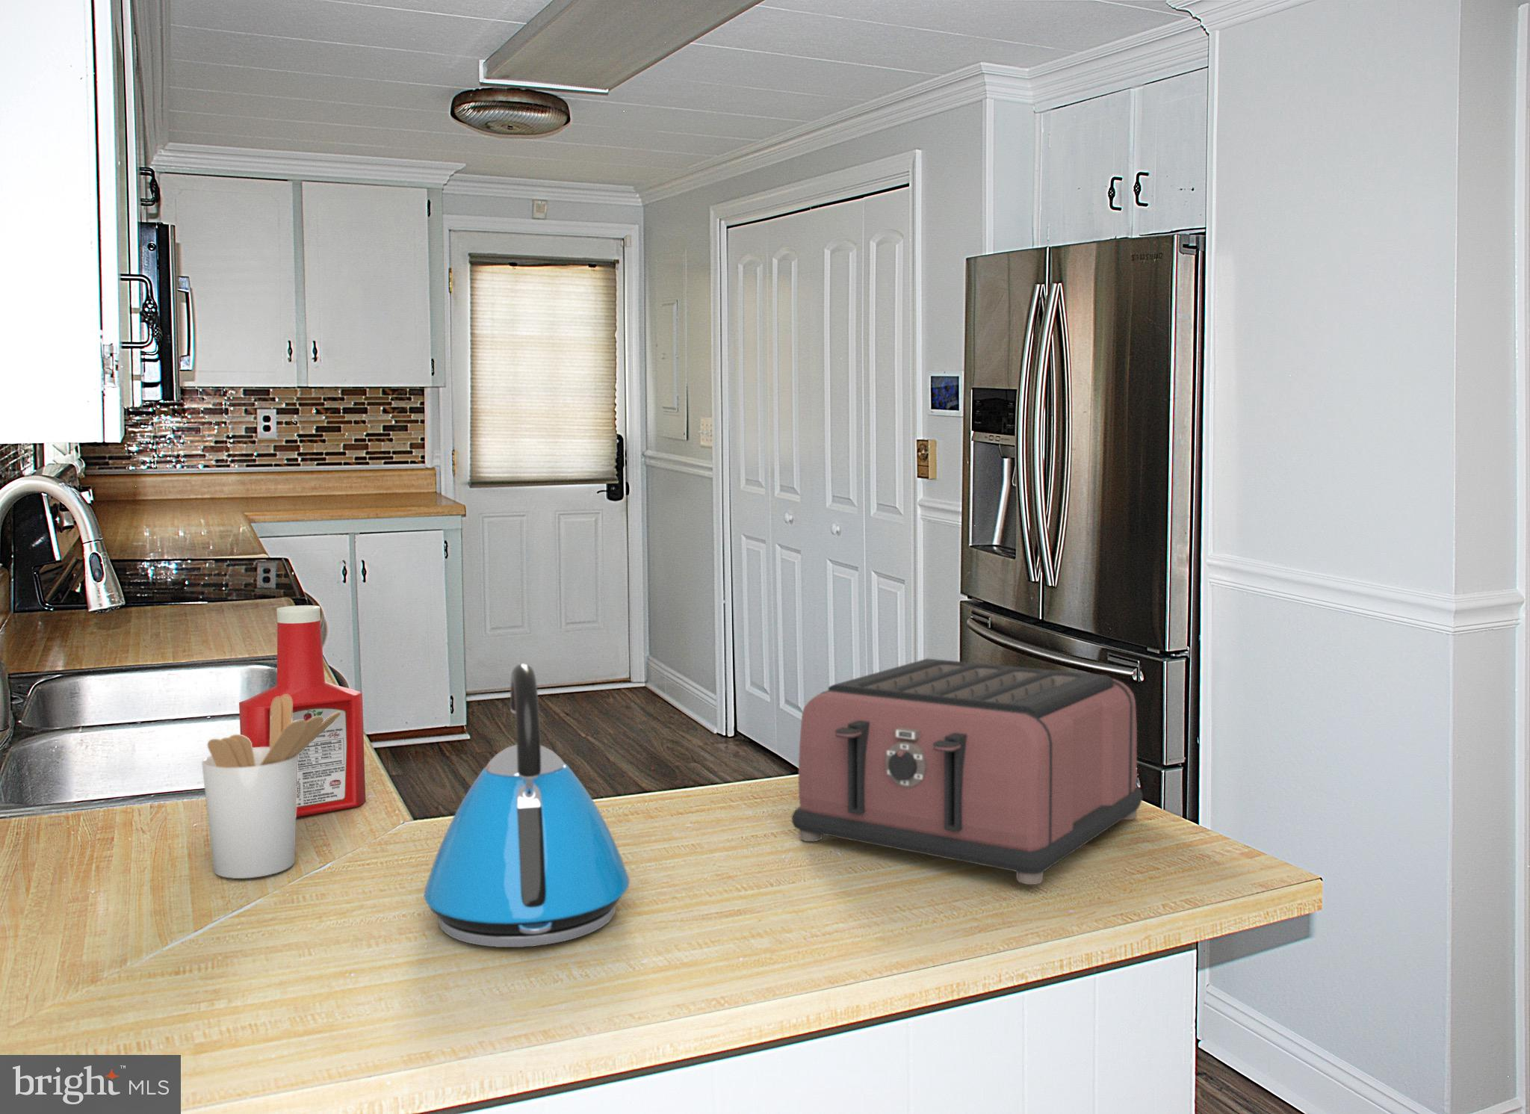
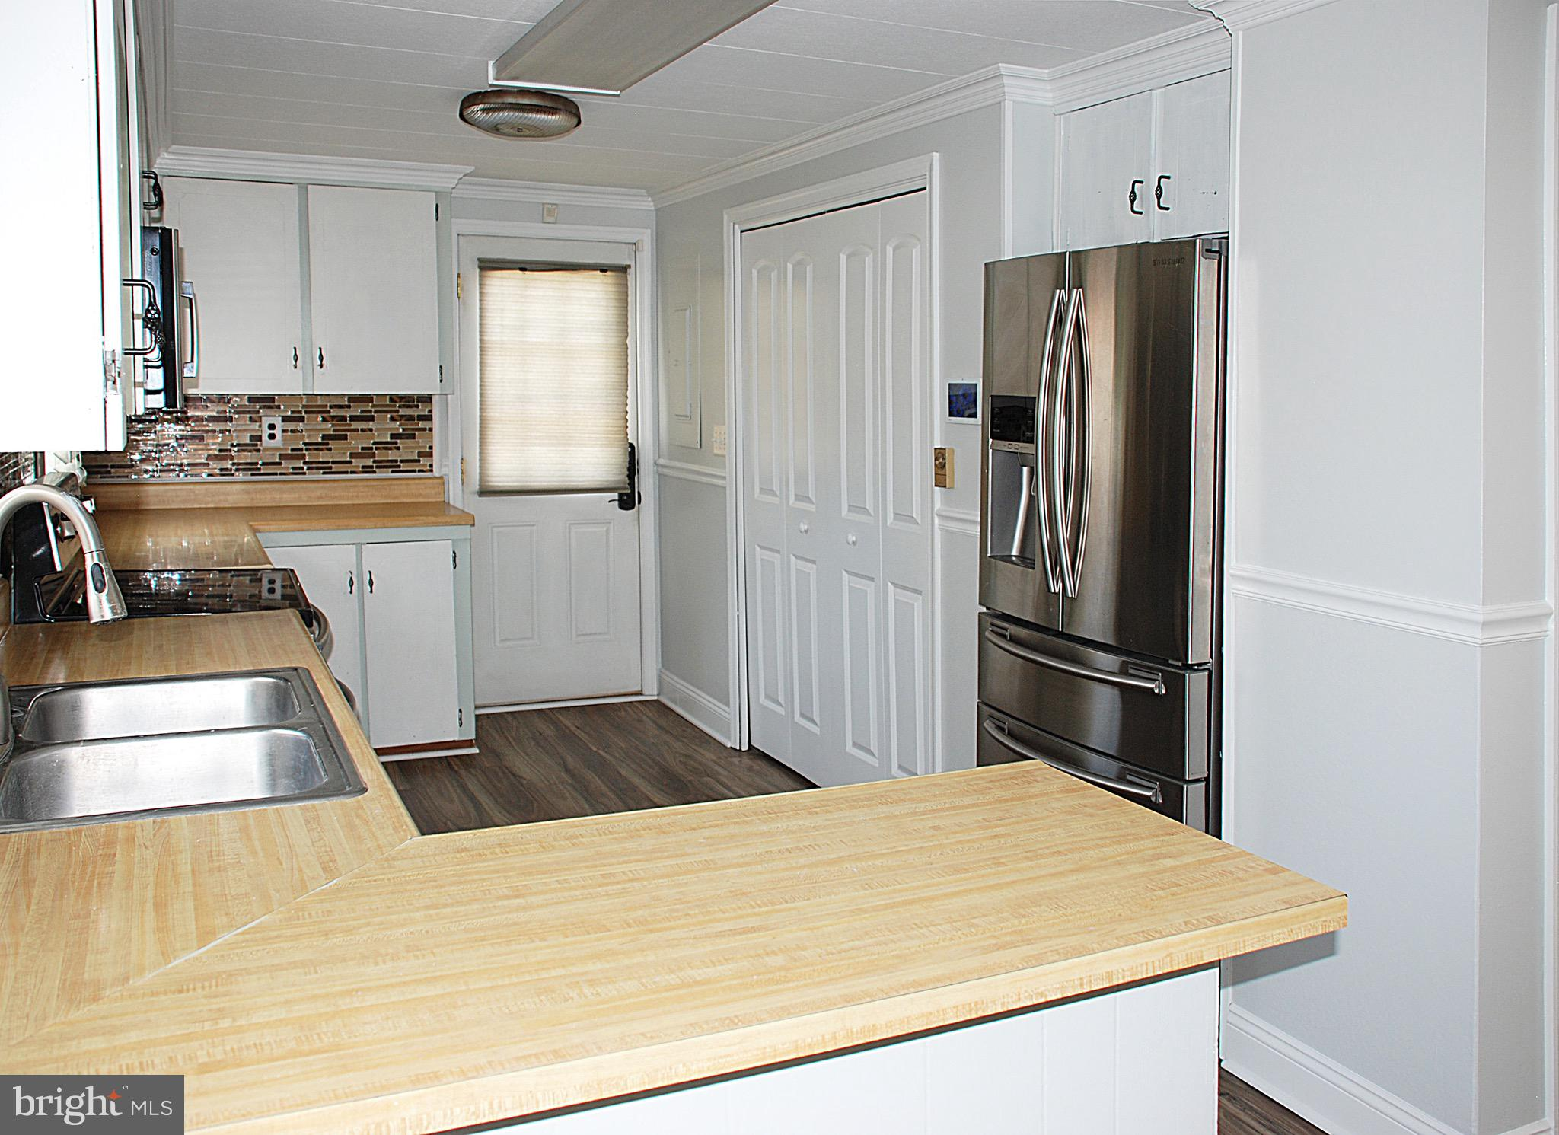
- kettle (526, 792)
- utensil holder (272, 786)
- toaster (966, 757)
- soap bottle (302, 708)
